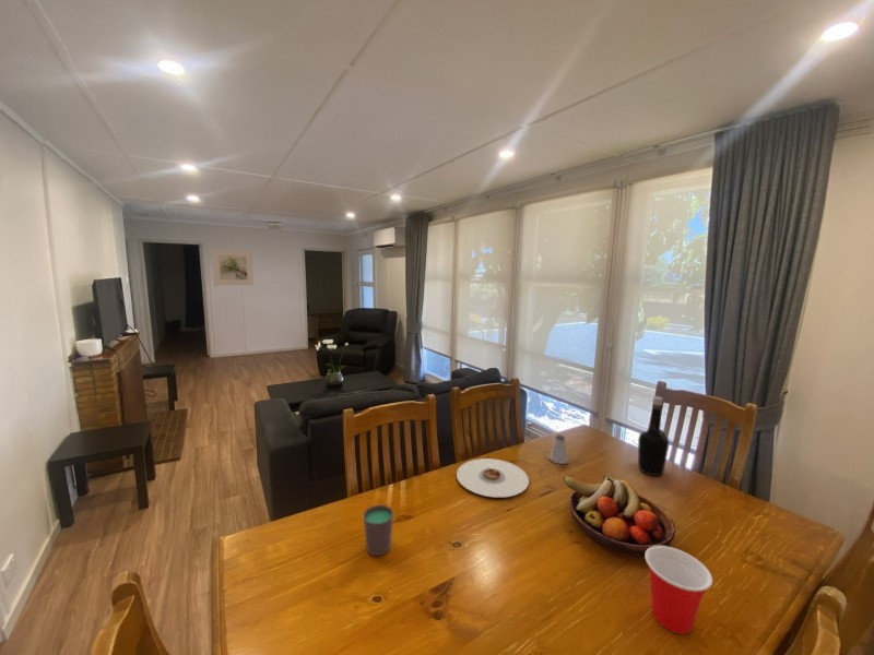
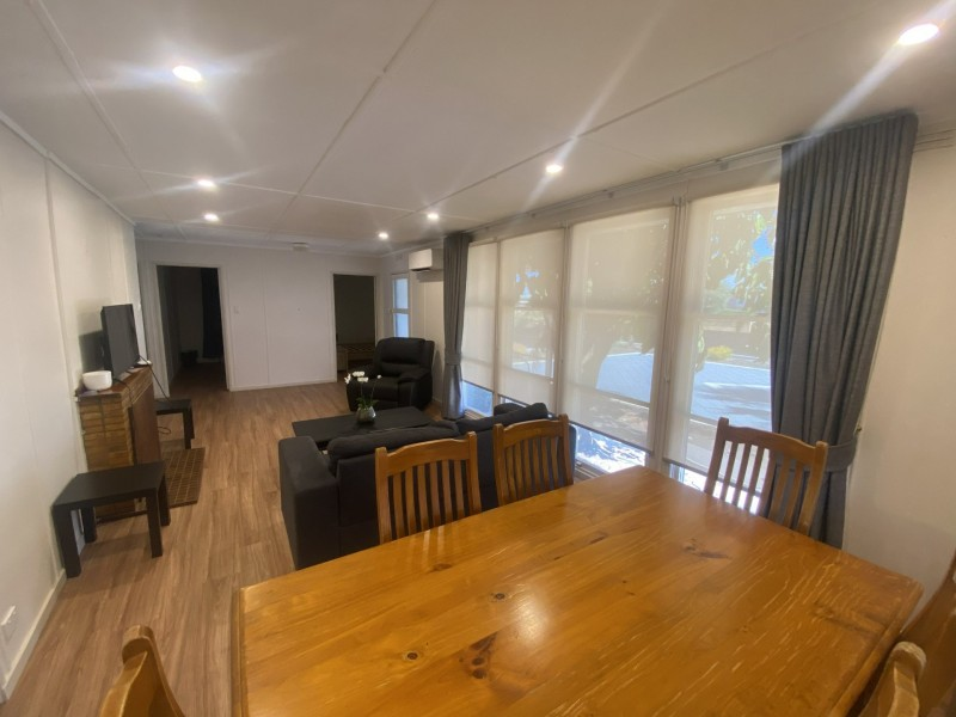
- bottle (653, 434)
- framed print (233, 267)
- fruit bowl (618, 508)
- saltshaker (559, 448)
- plate (492, 473)
- cup (378, 529)
- cup (674, 592)
